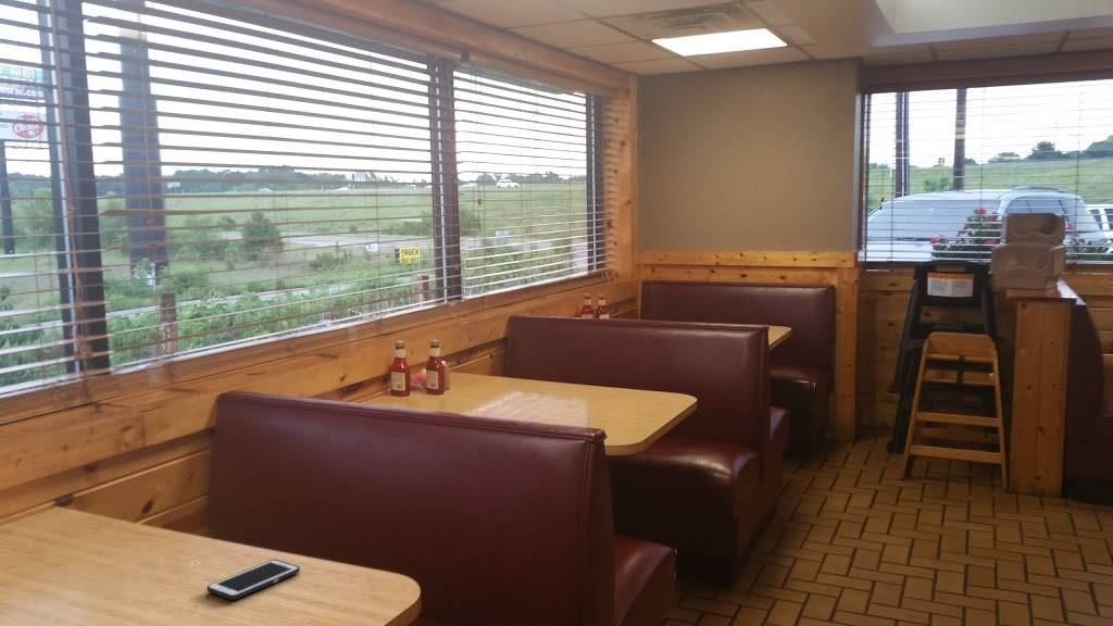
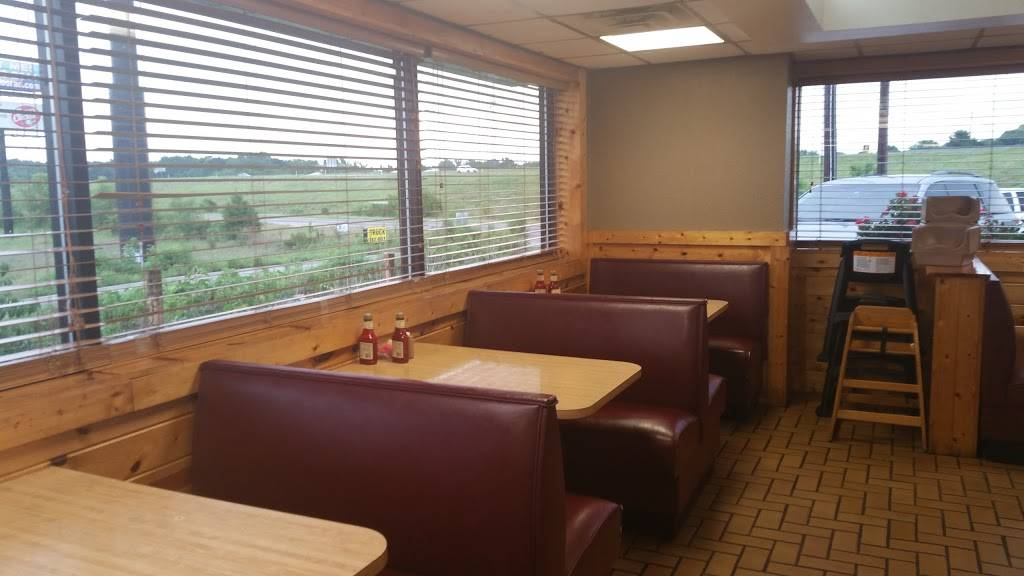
- cell phone (254, 578)
